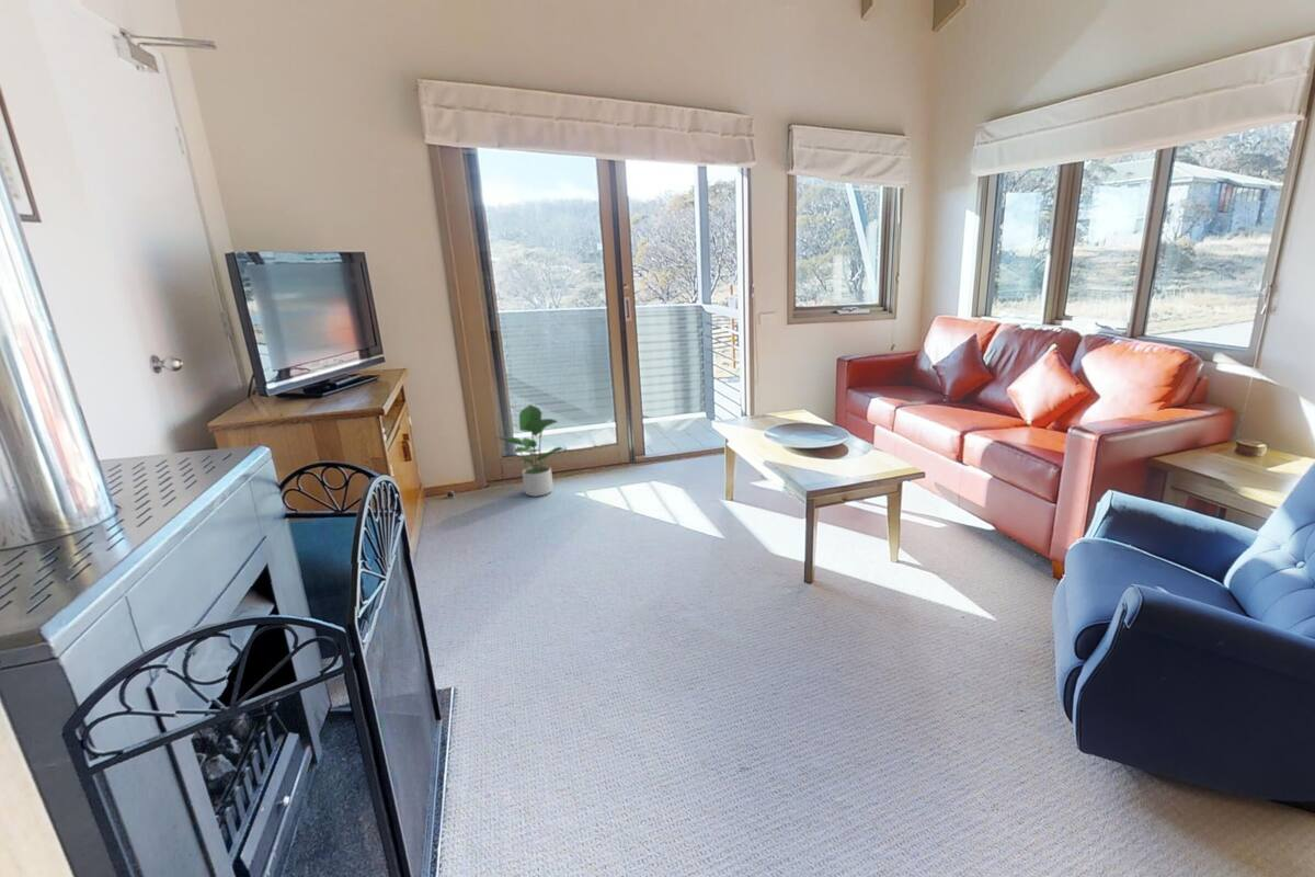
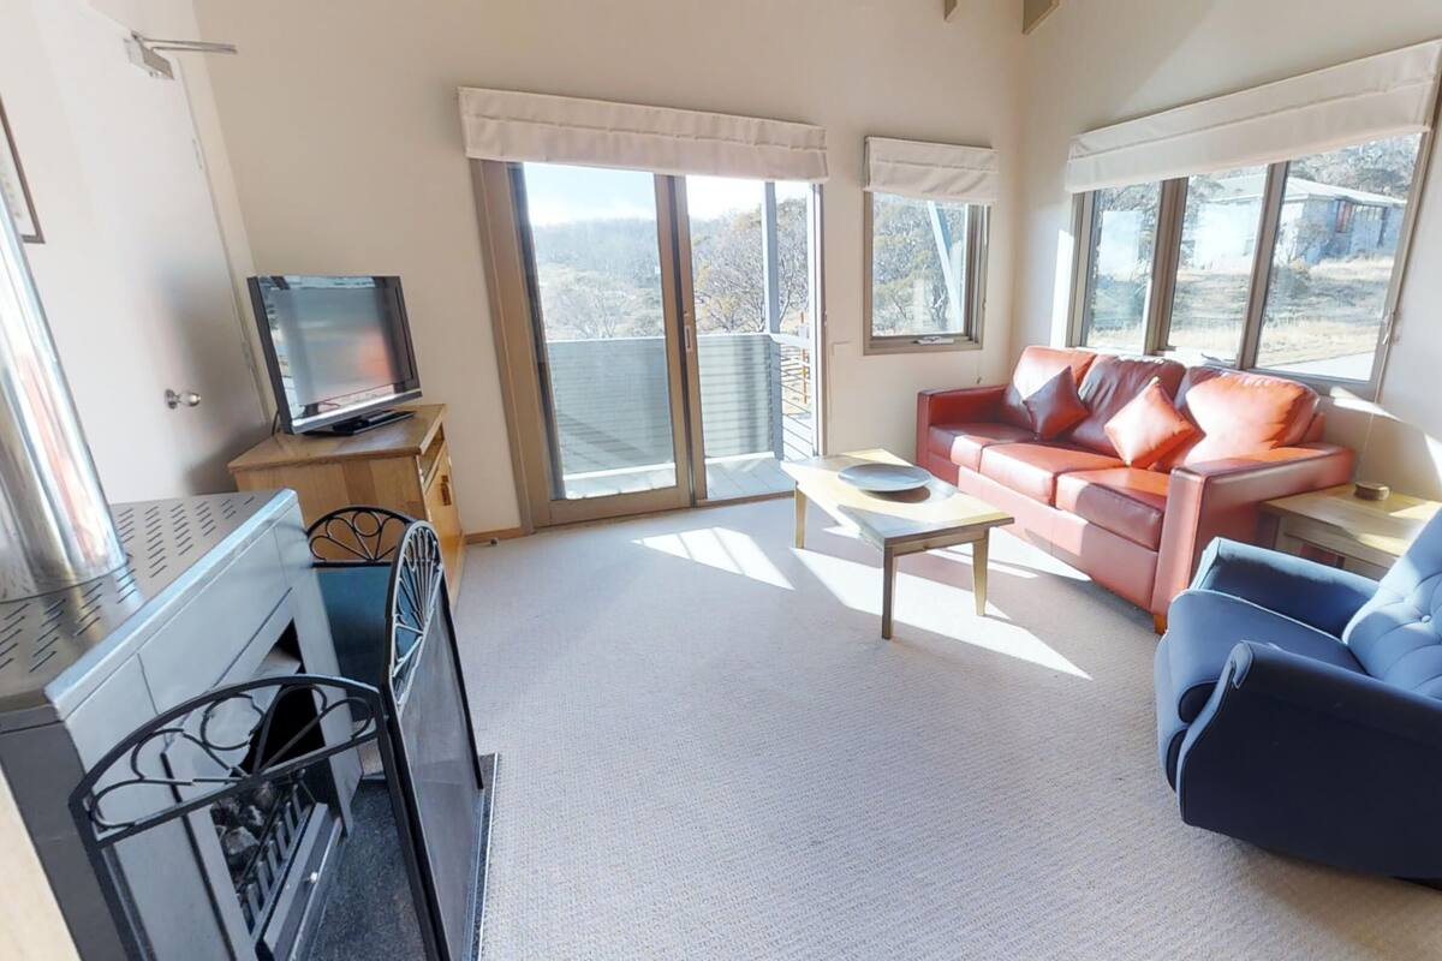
- potted plant (529, 453)
